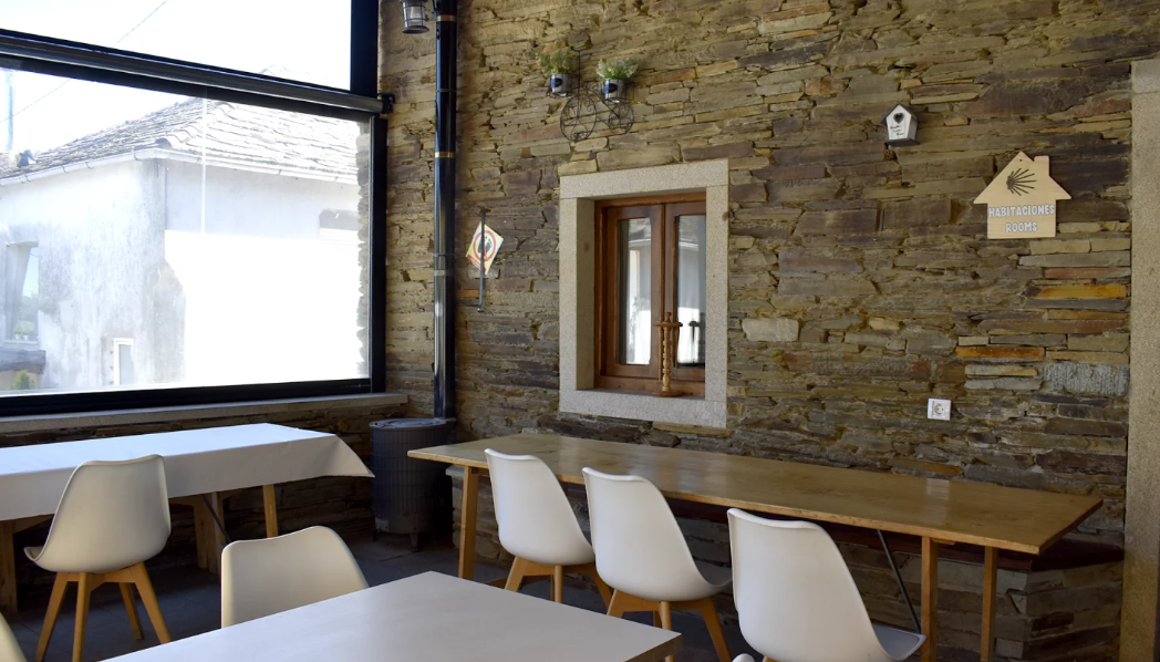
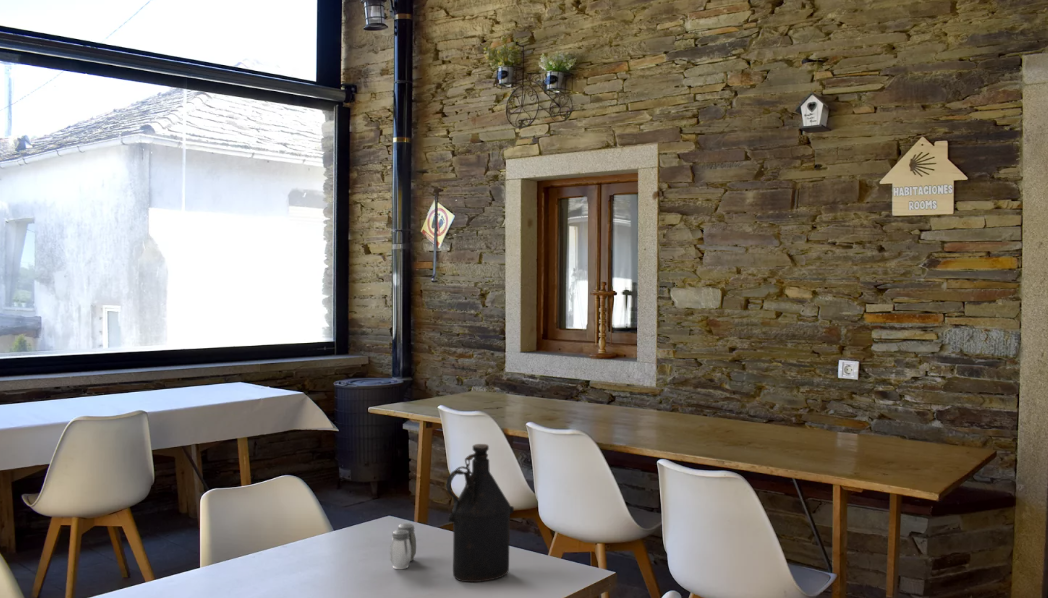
+ bottle (480, 509)
+ salt and pepper shaker (403, 545)
